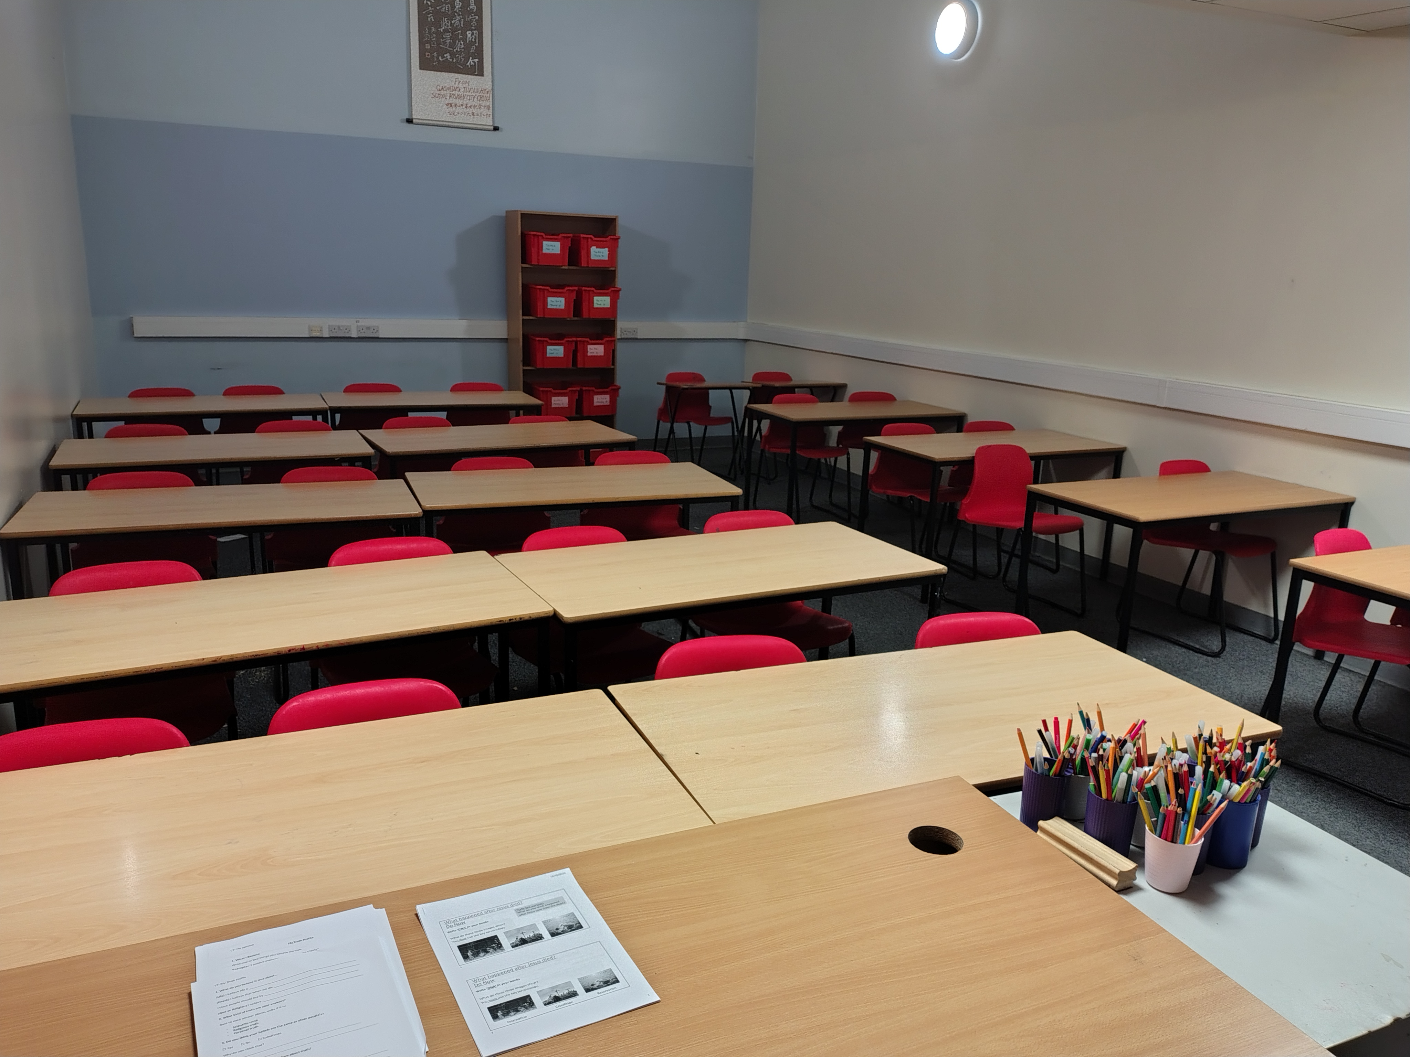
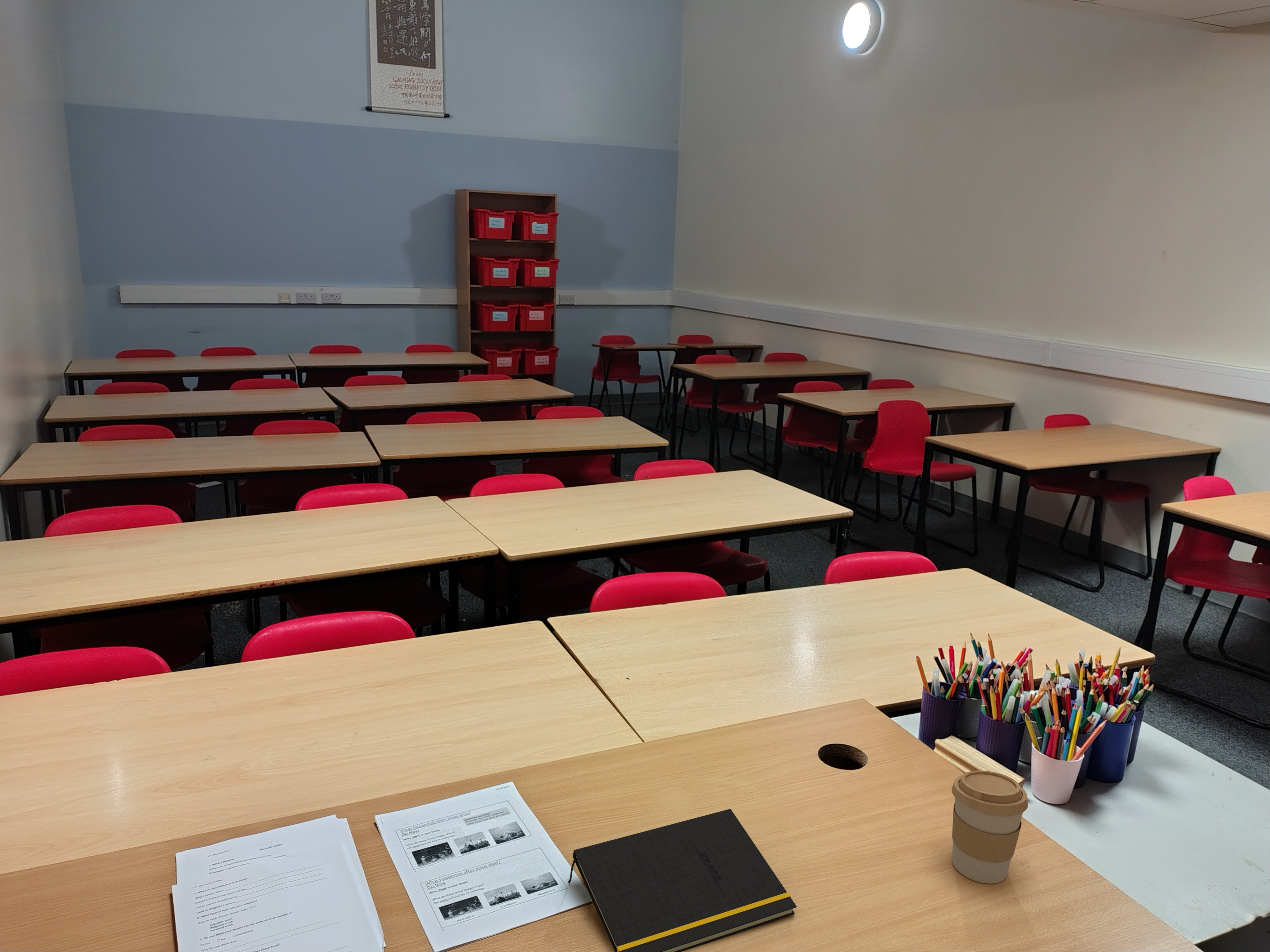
+ notepad (682, 881)
+ coffee cup (985, 823)
